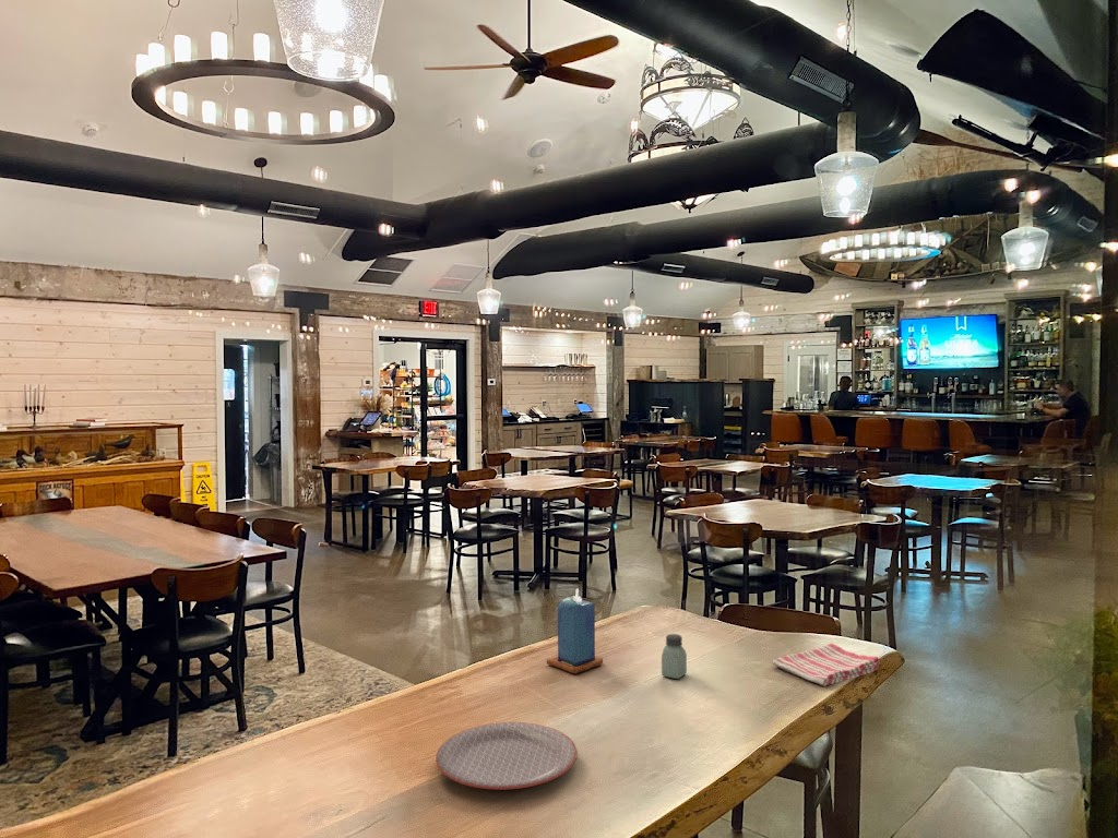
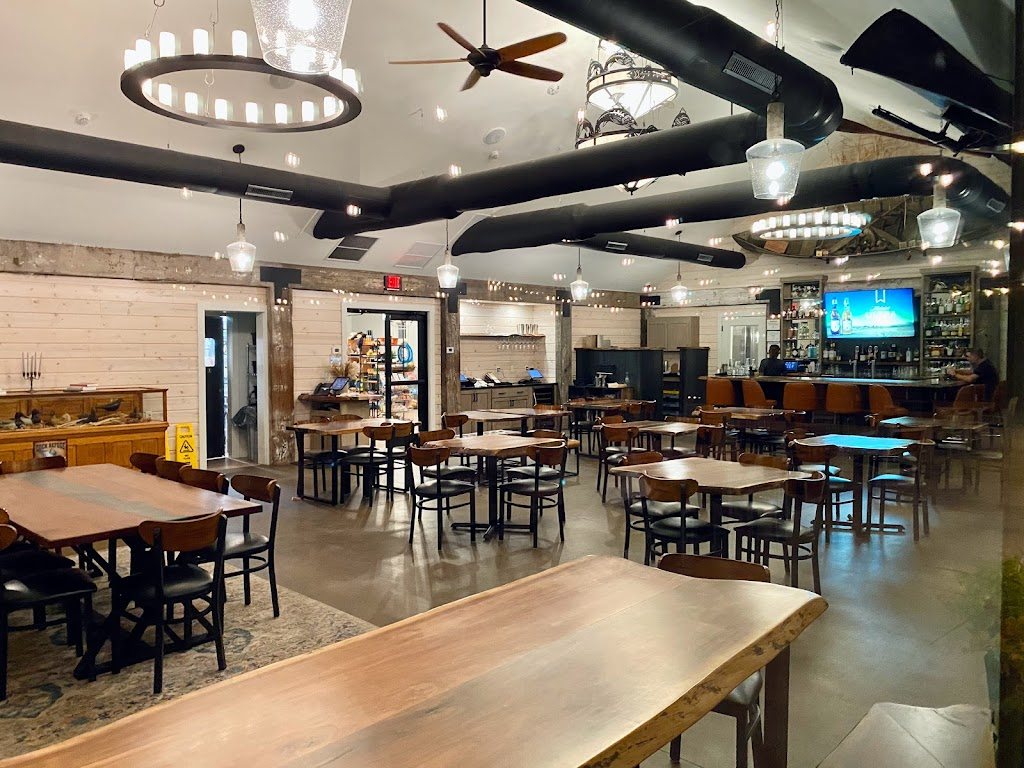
- candle (574, 627)
- dish towel (825, 661)
- plate (507, 757)
- saltshaker (674, 655)
